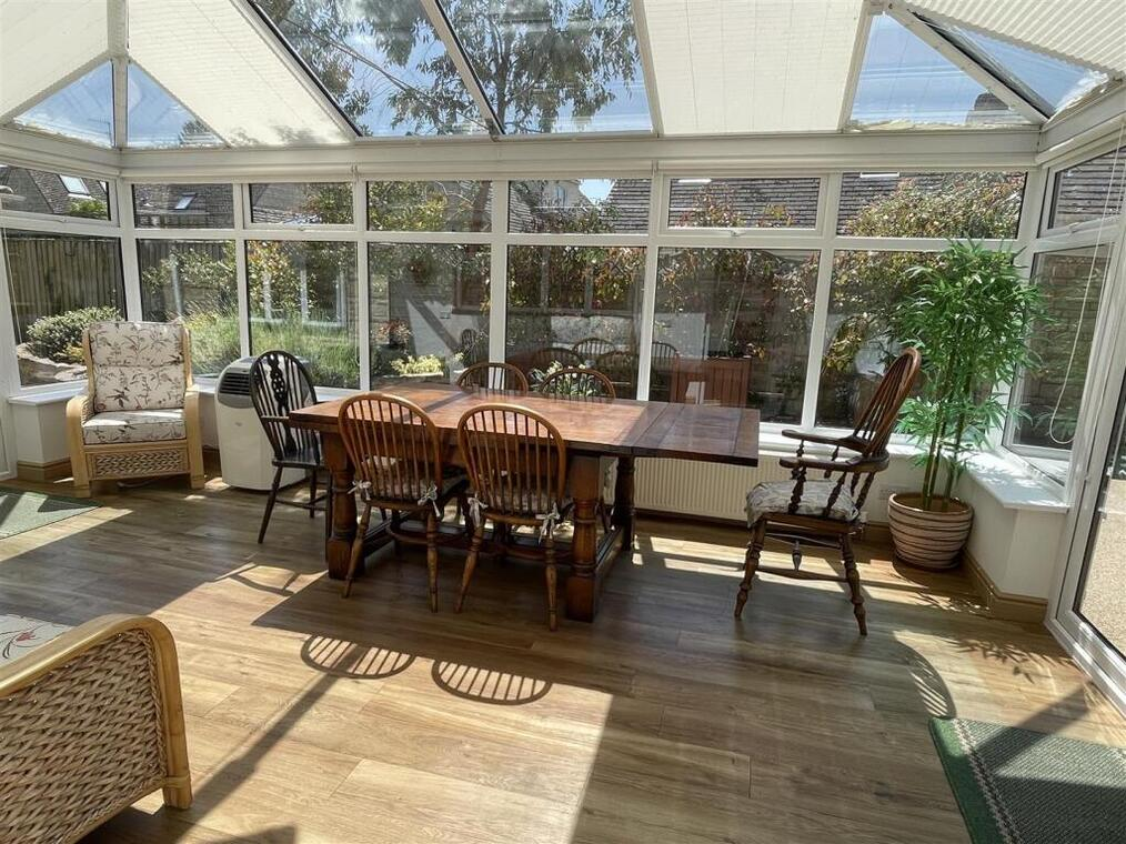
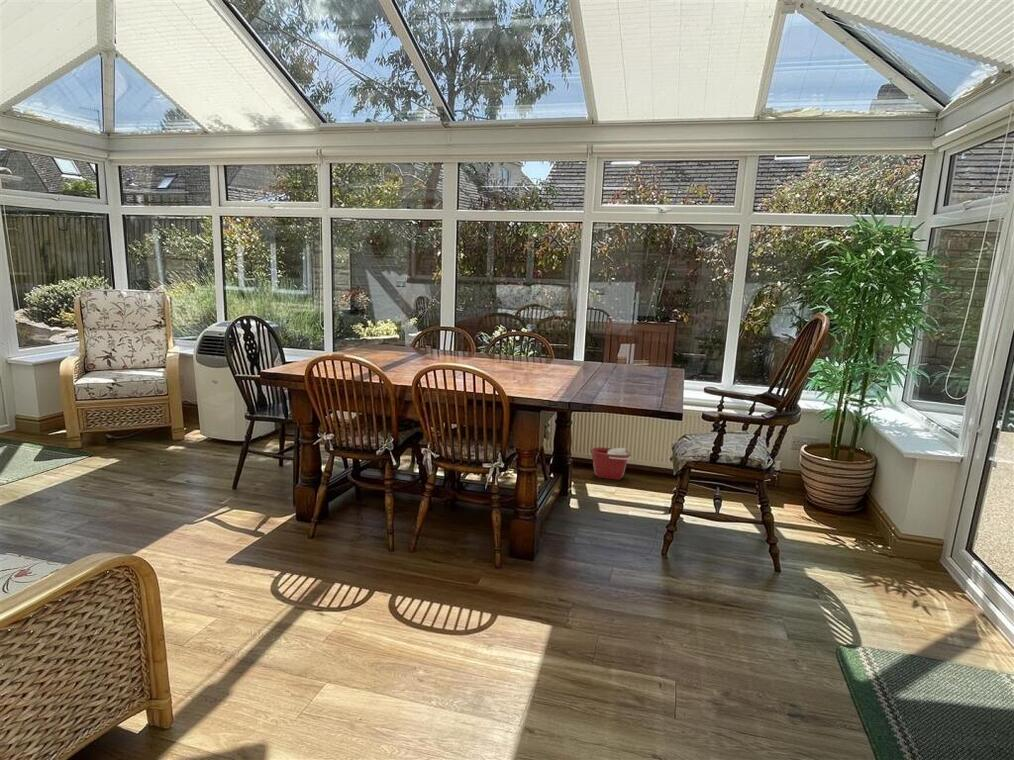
+ bucket (609, 461)
